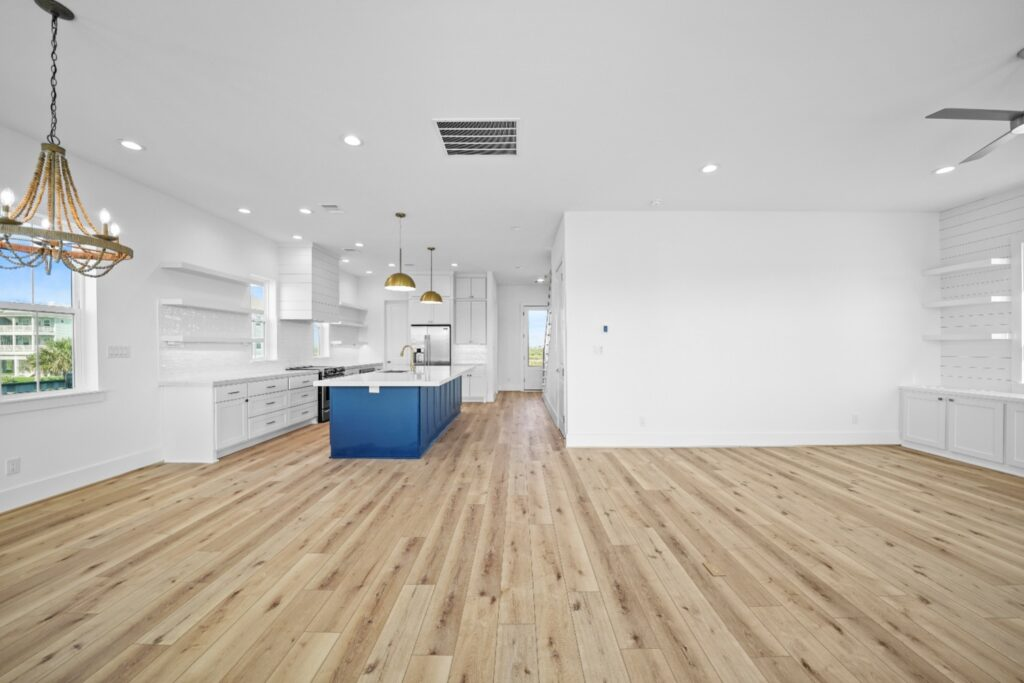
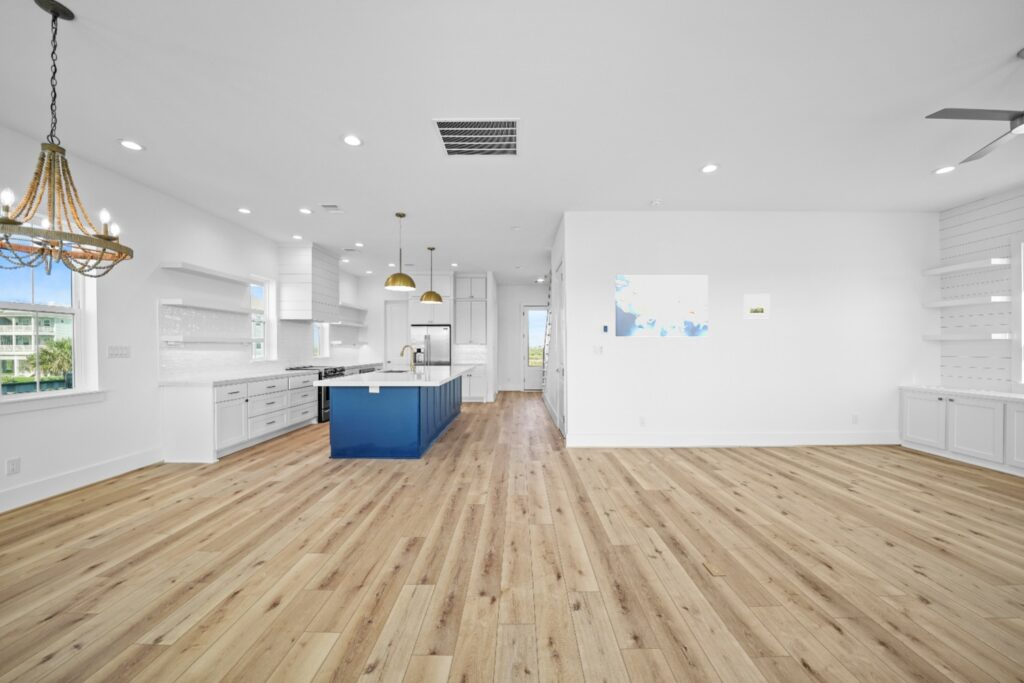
+ wall art (661, 306)
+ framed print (756, 306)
